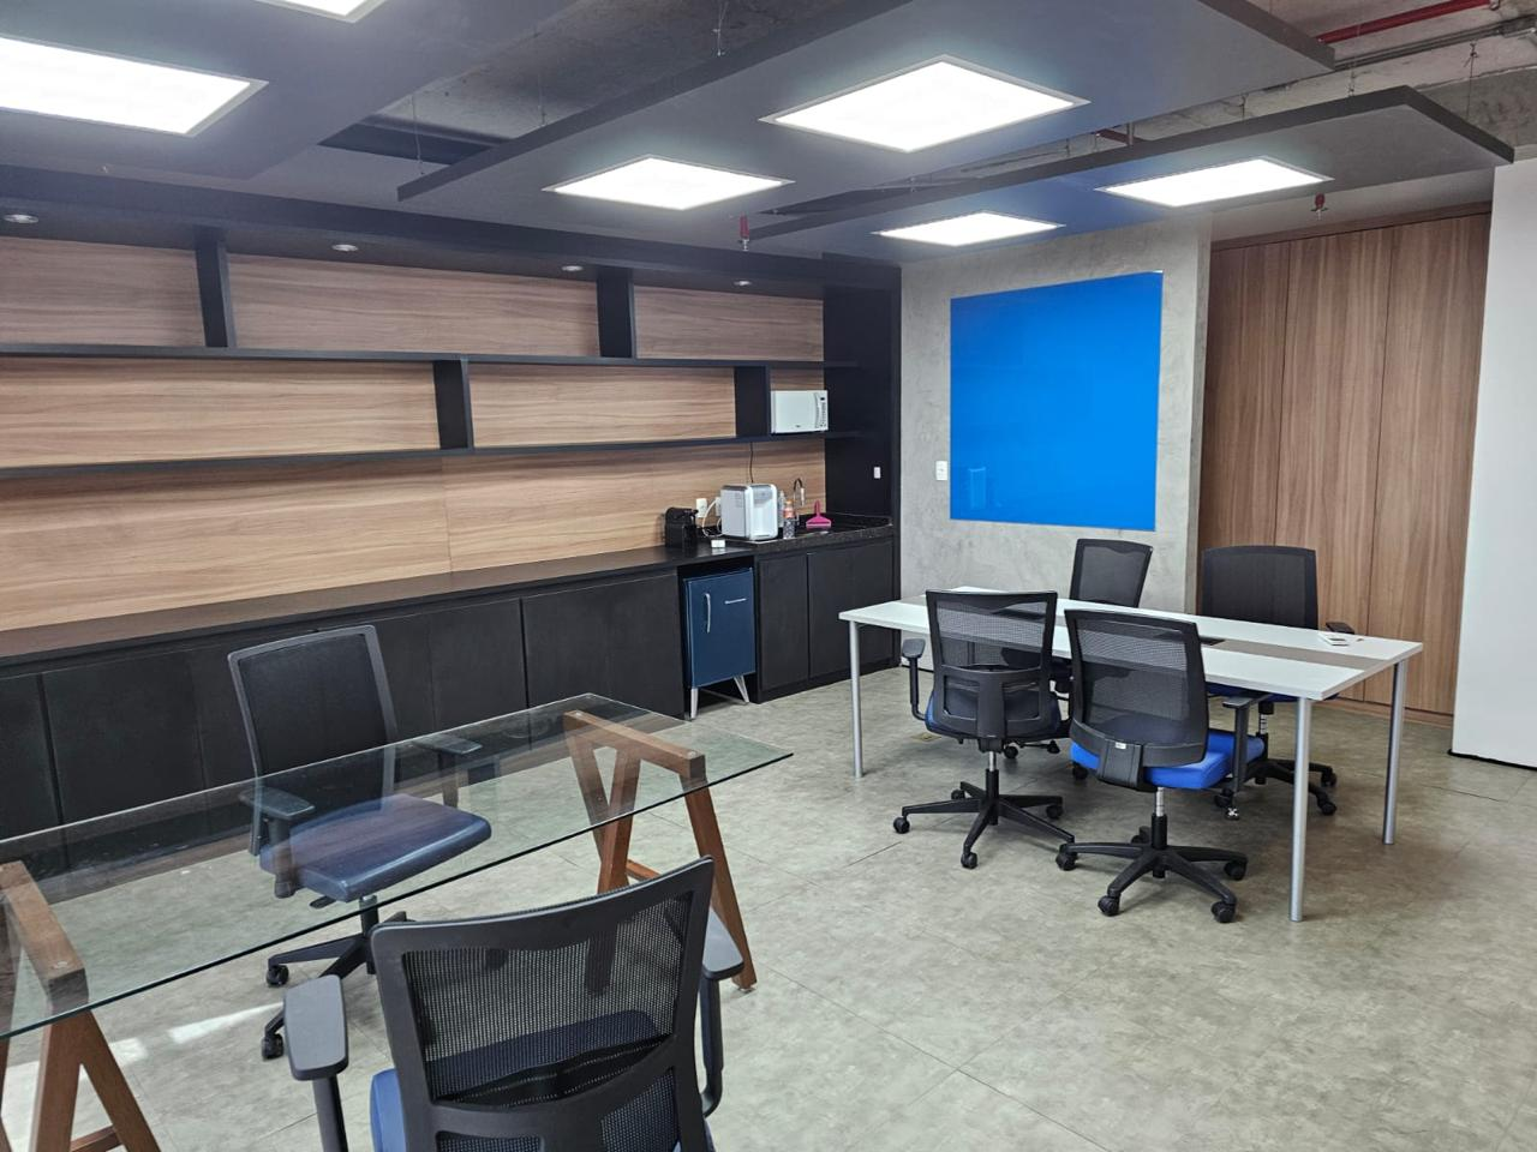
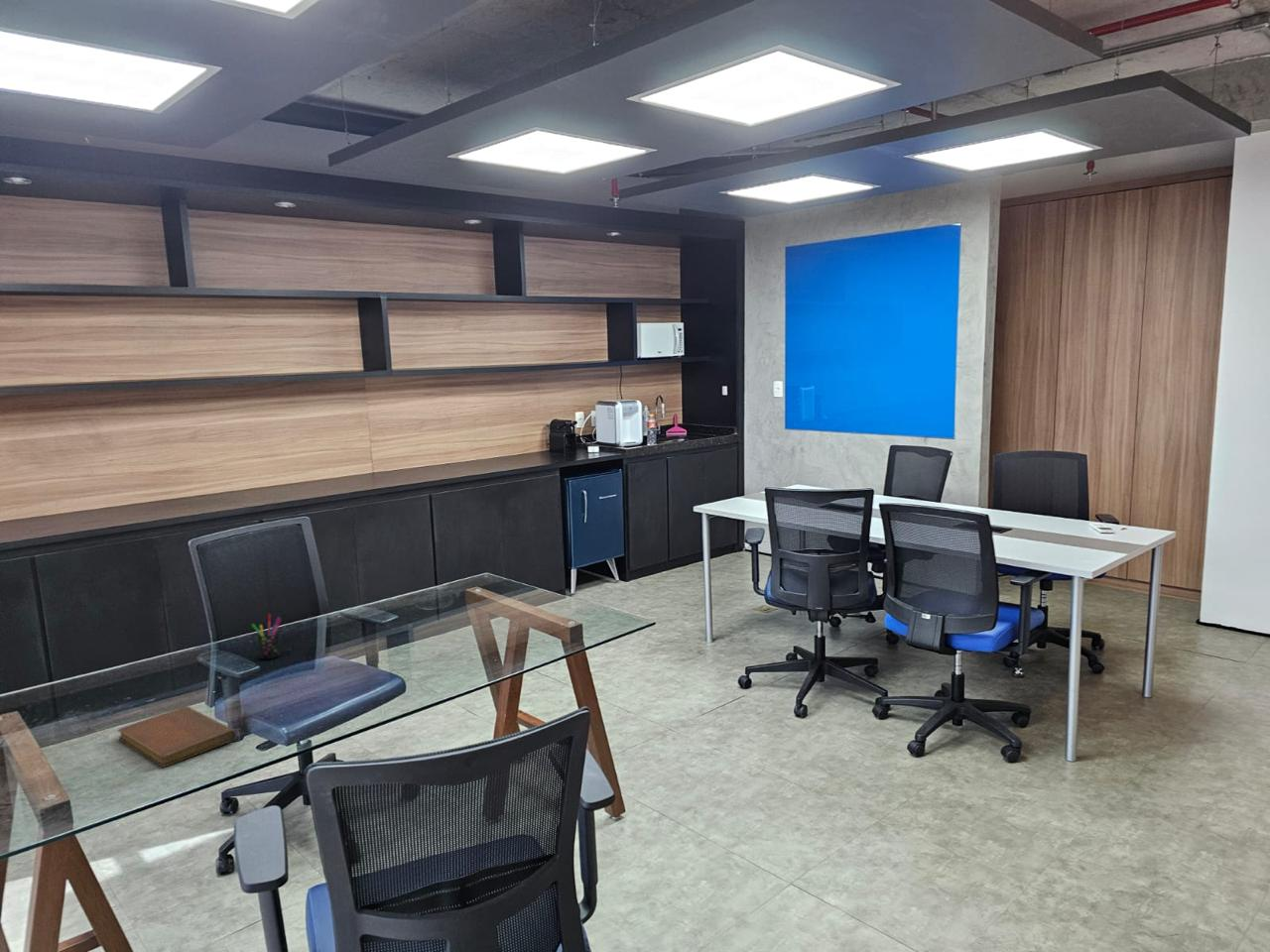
+ notebook (176, 734)
+ pen holder (266, 636)
